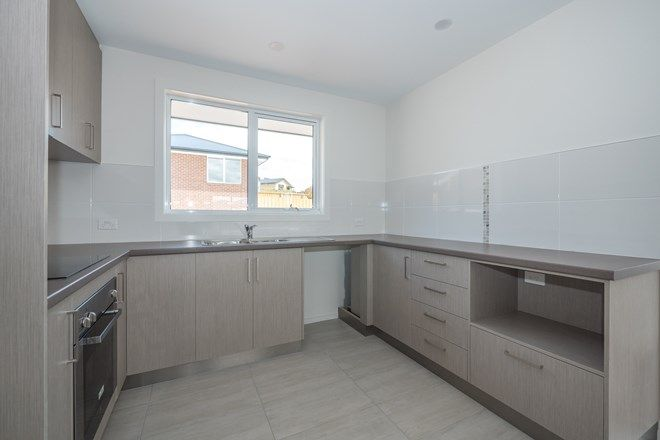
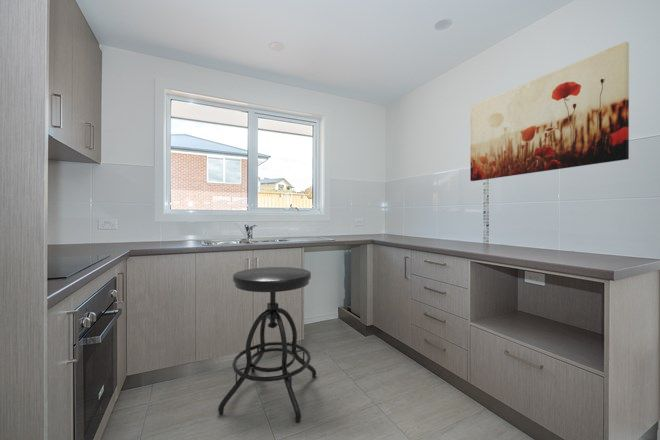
+ stool (272, 327)
+ wall art (532, 126)
